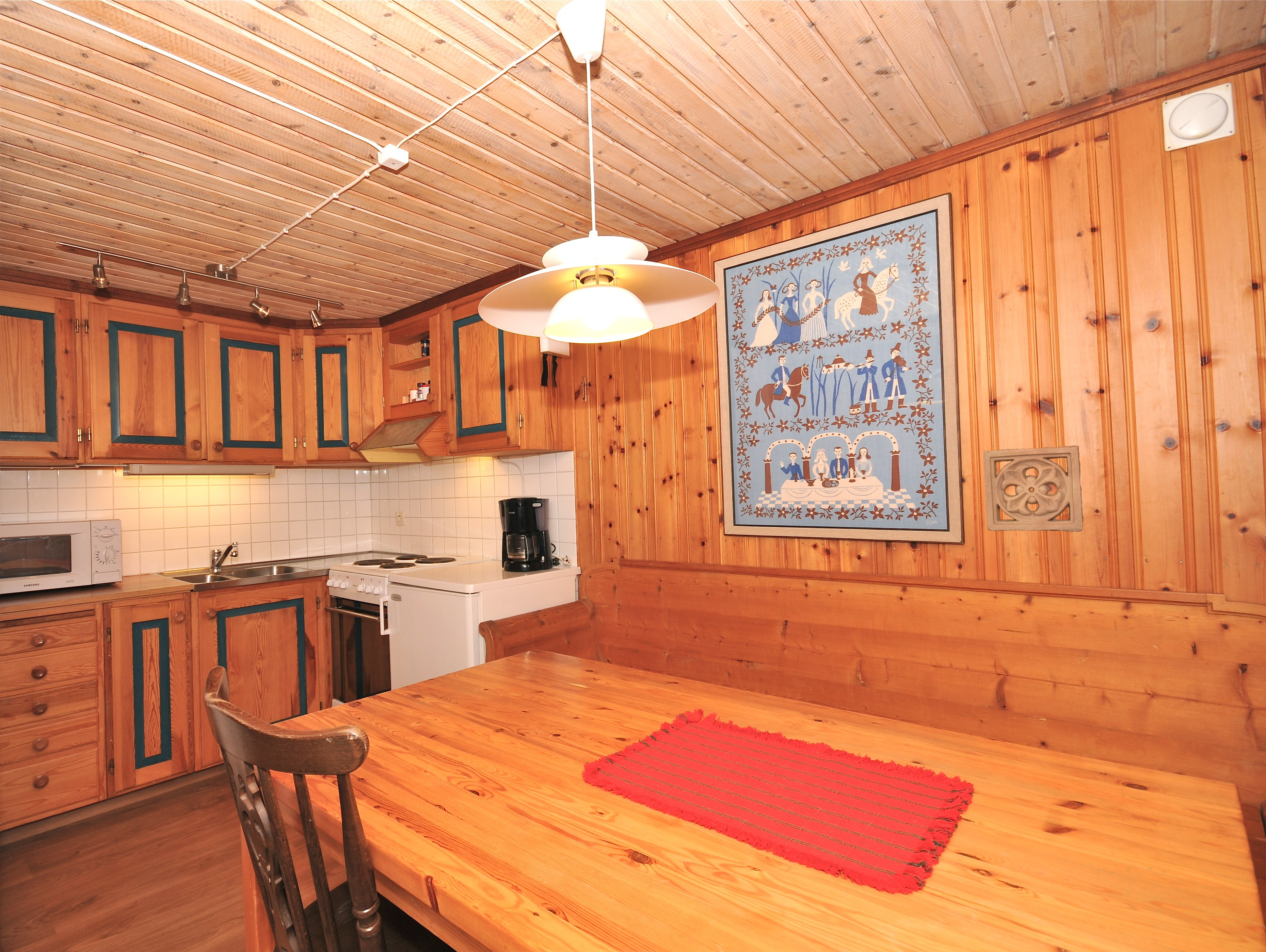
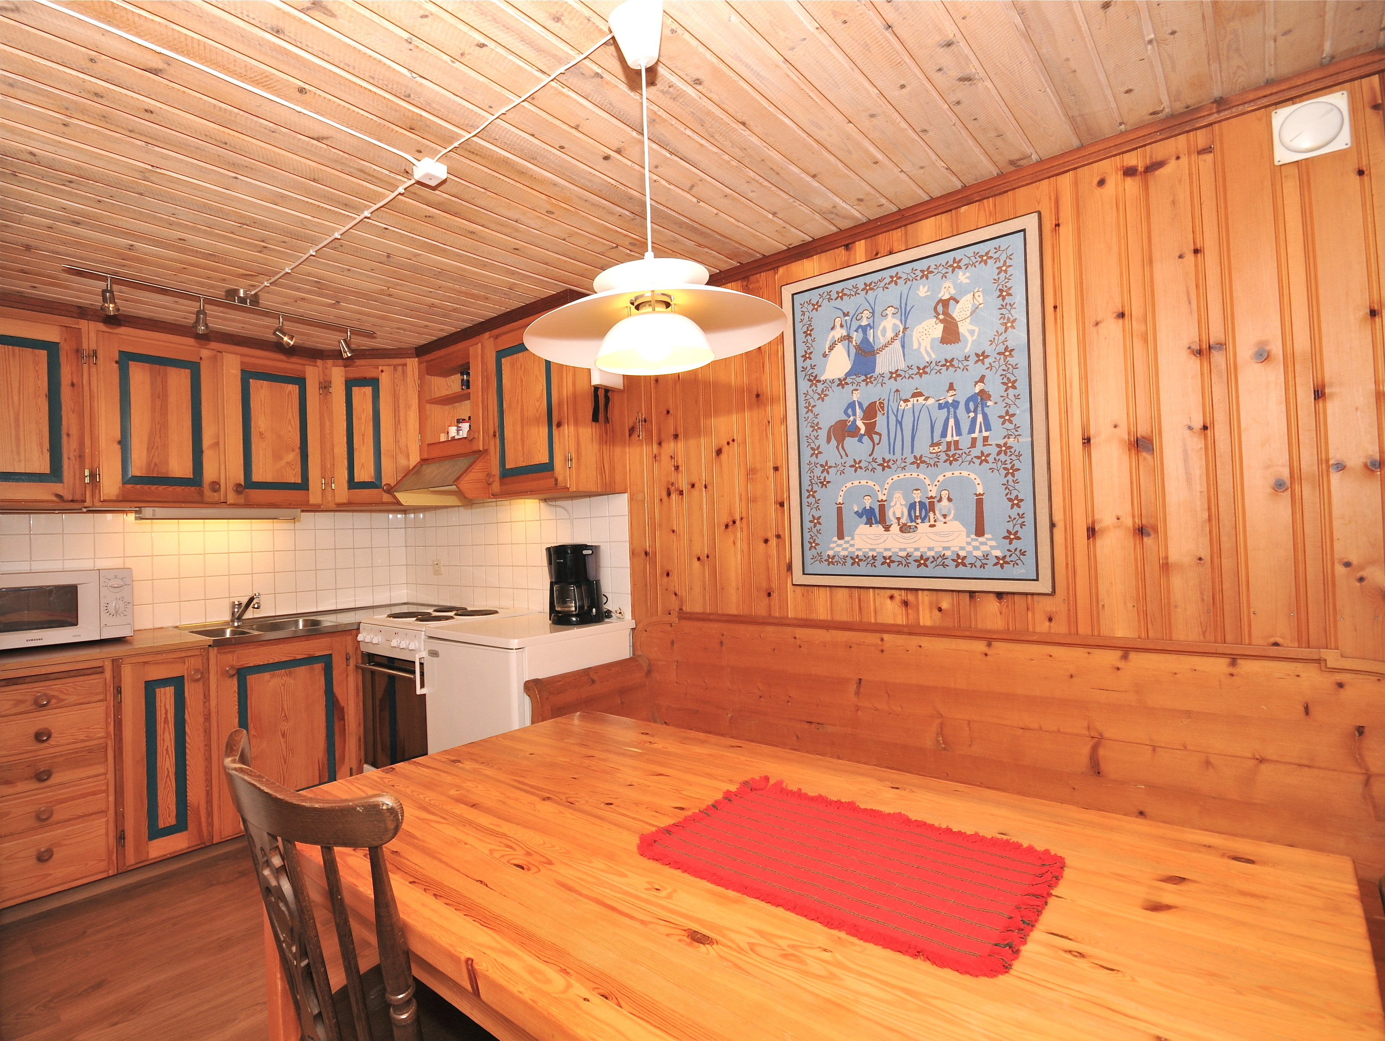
- wall ornament (1031, 491)
